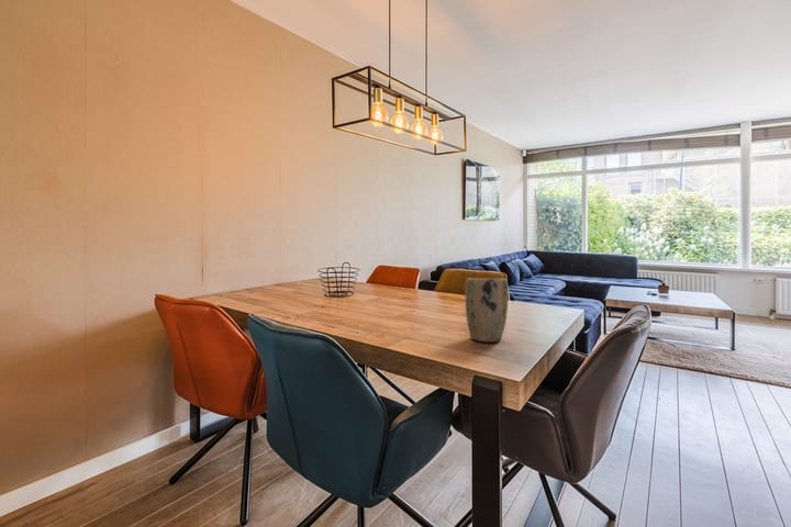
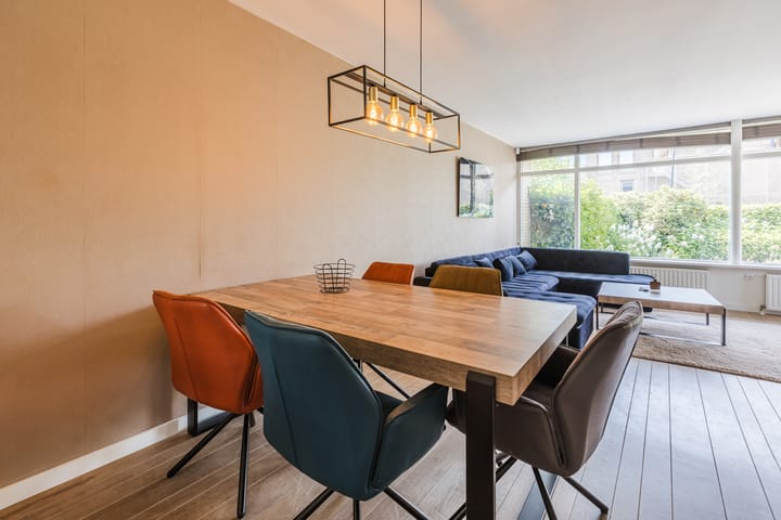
- plant pot (486, 309)
